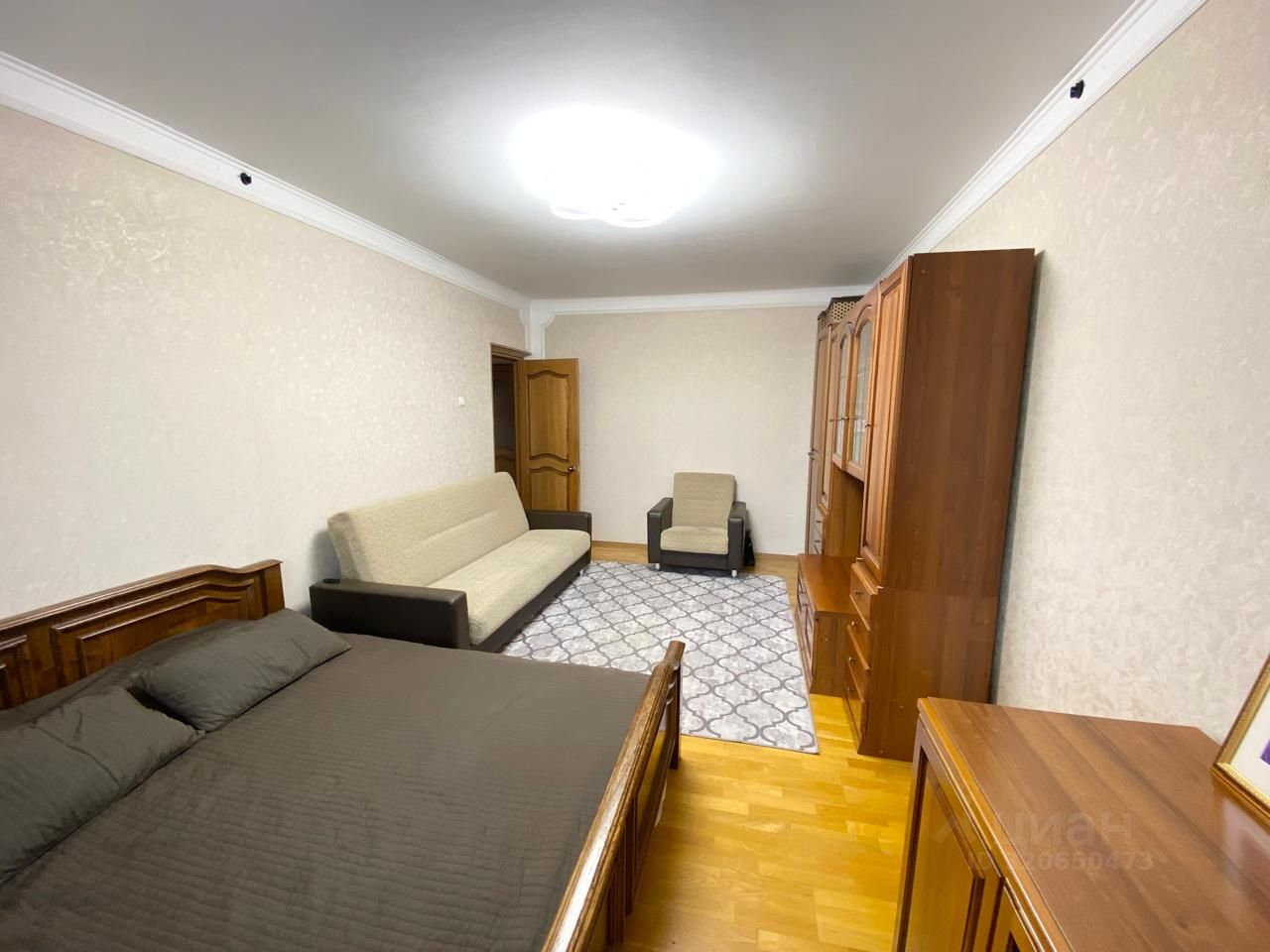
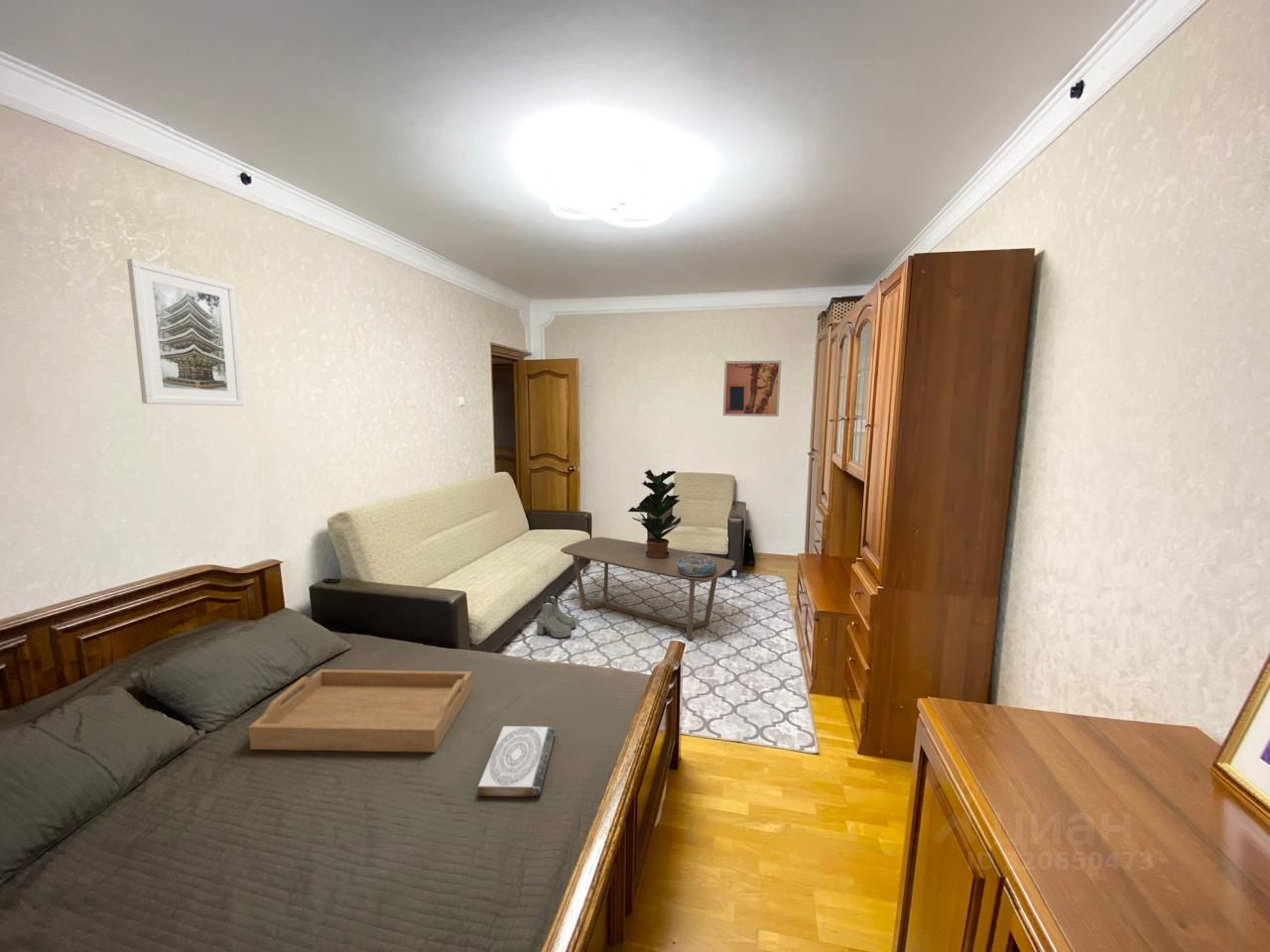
+ potted plant (653, 513)
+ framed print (191, 339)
+ book (520, 758)
+ coffee table (645, 571)
+ decorative bowl (697, 565)
+ boots (556, 615)
+ wall art (751, 389)
+ serving tray (371, 703)
